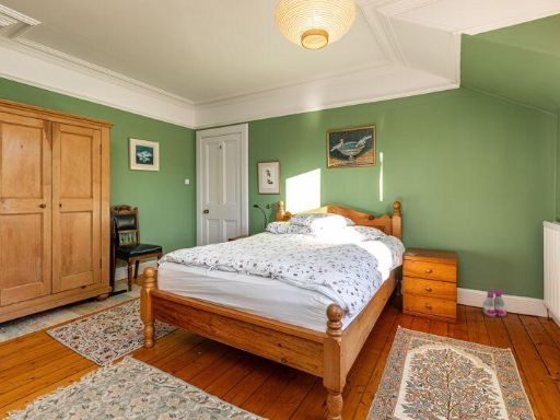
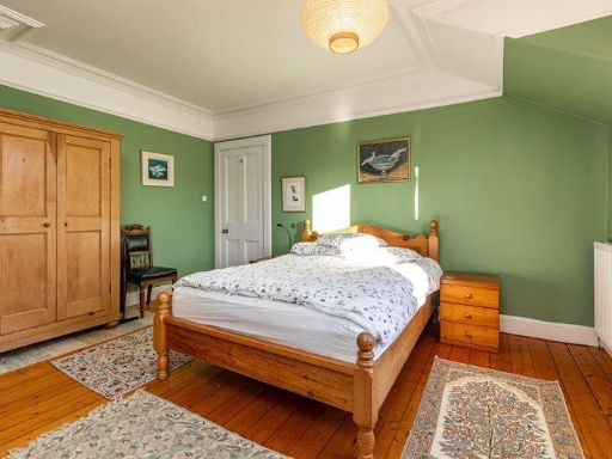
- boots (494, 302)
